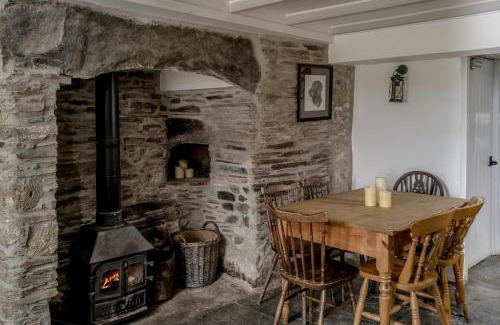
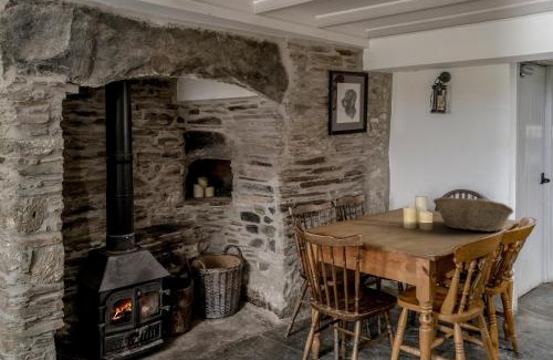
+ fruit basket (471, 212)
